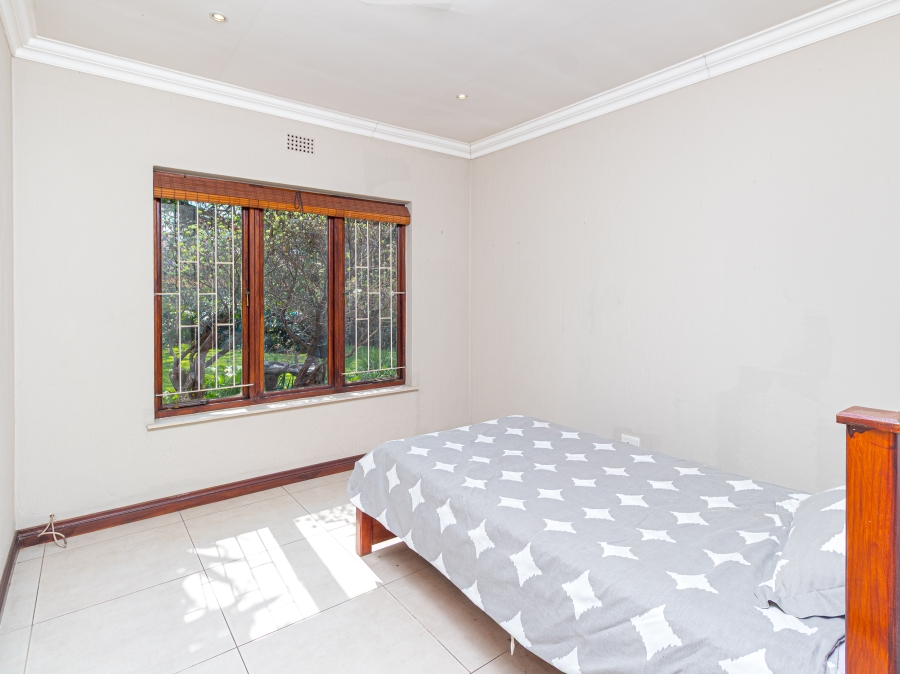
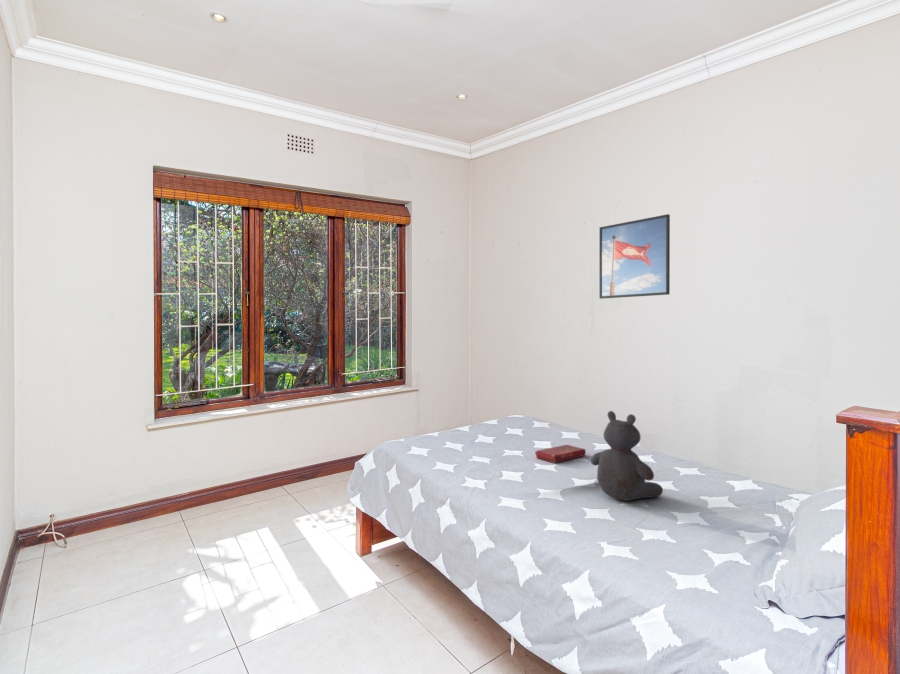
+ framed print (632, 259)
+ teddy bear (628, 454)
+ book (560, 453)
